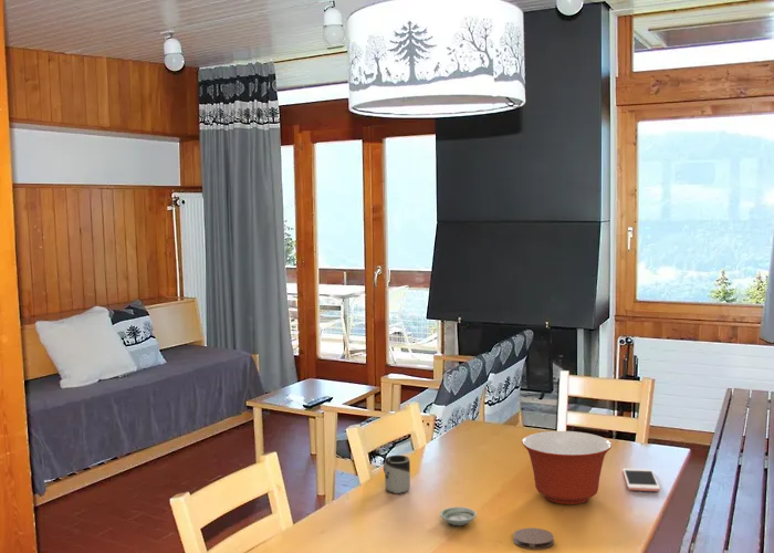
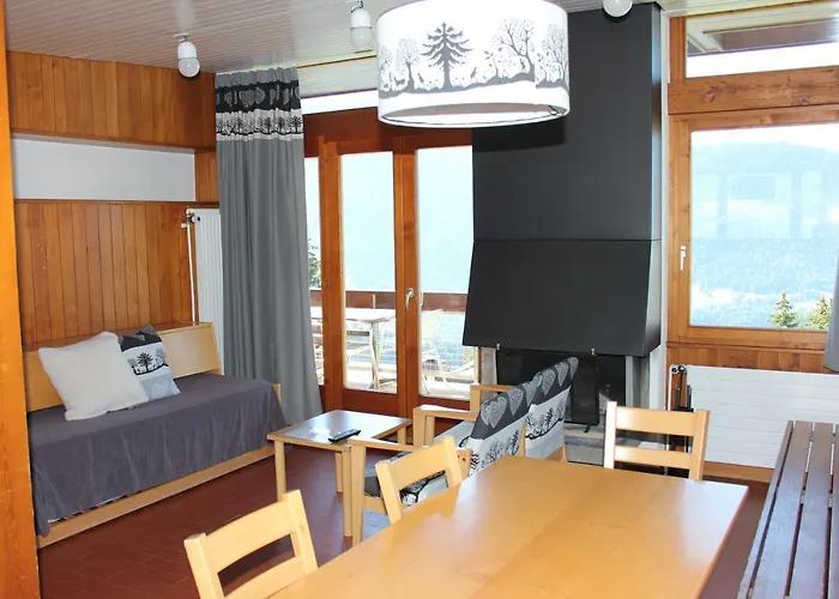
- cup (395, 472)
- saucer (458, 518)
- coaster (533, 538)
- mixing bowl (566, 469)
- cell phone (640, 479)
